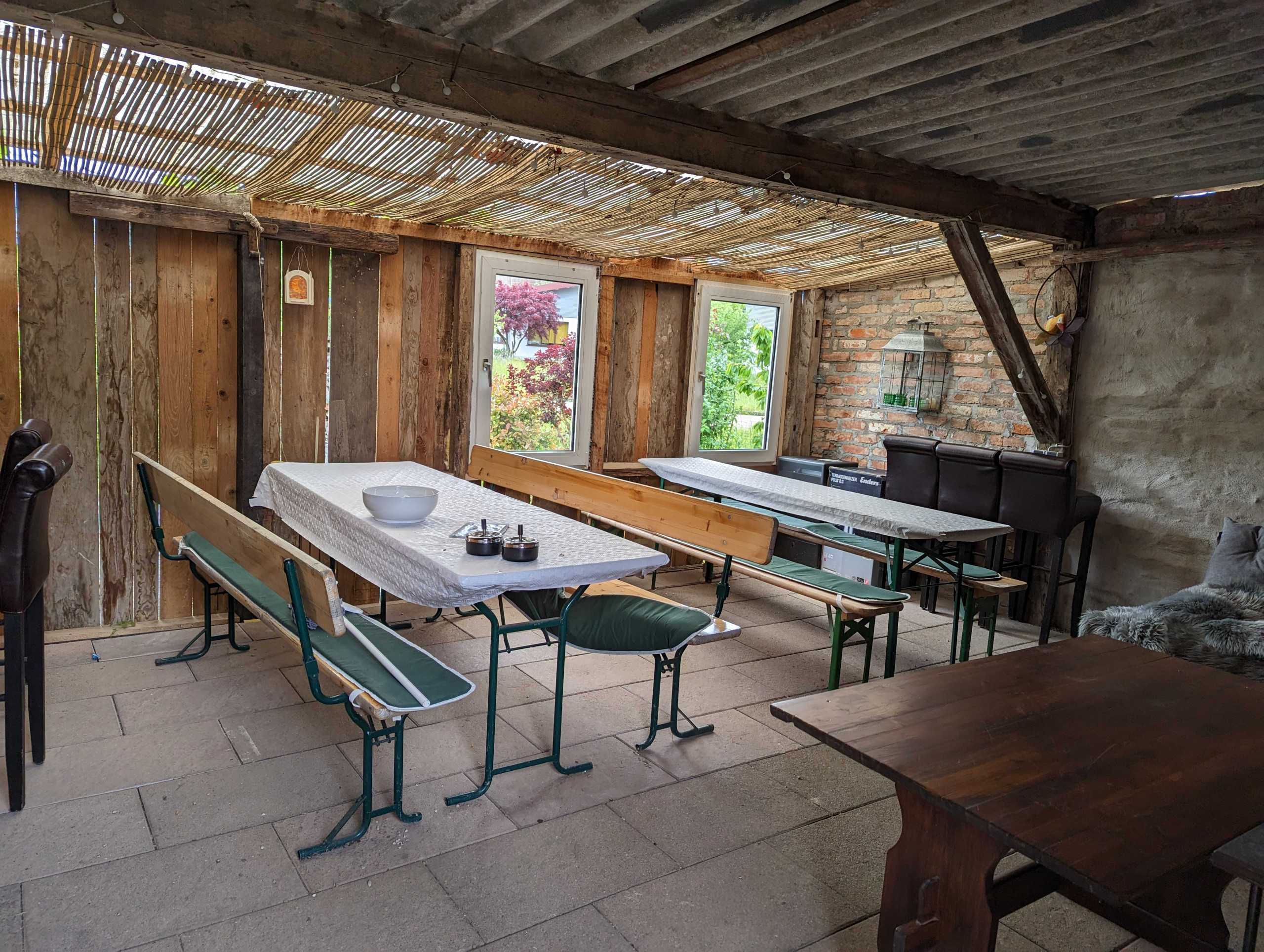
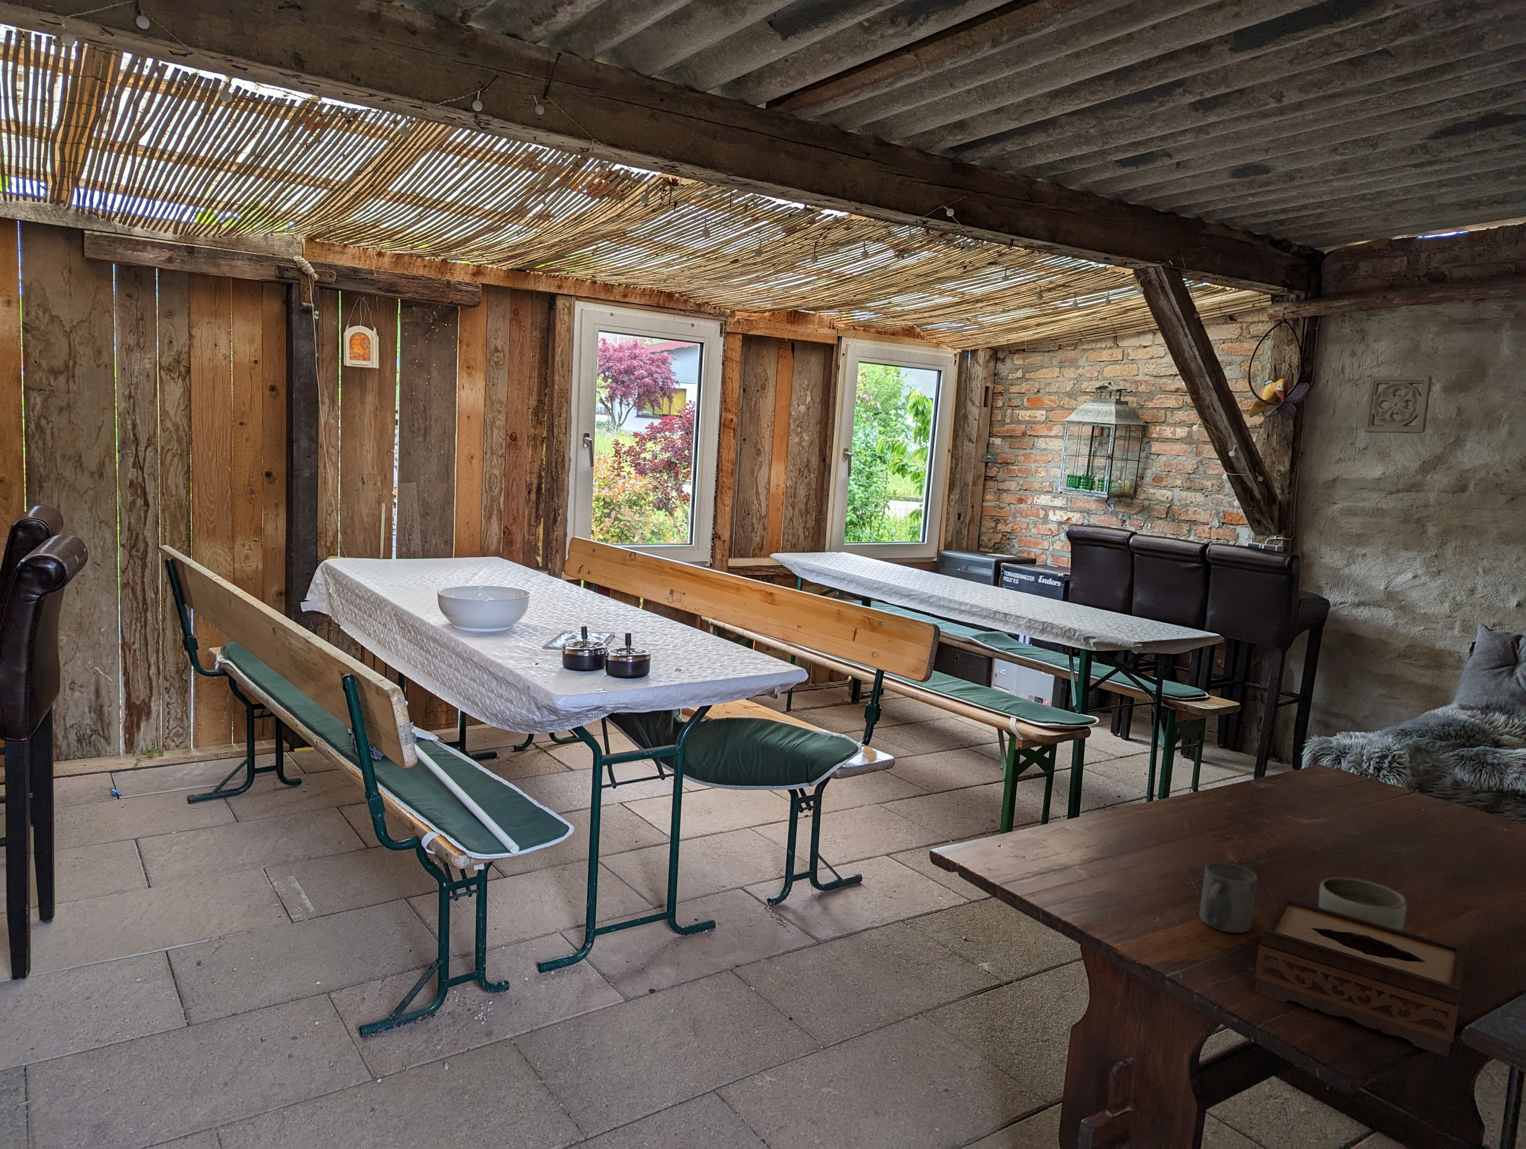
+ wall ornament (1397, 406)
+ bowl (1359, 911)
+ mug (1223, 899)
+ tissue box (1358, 970)
